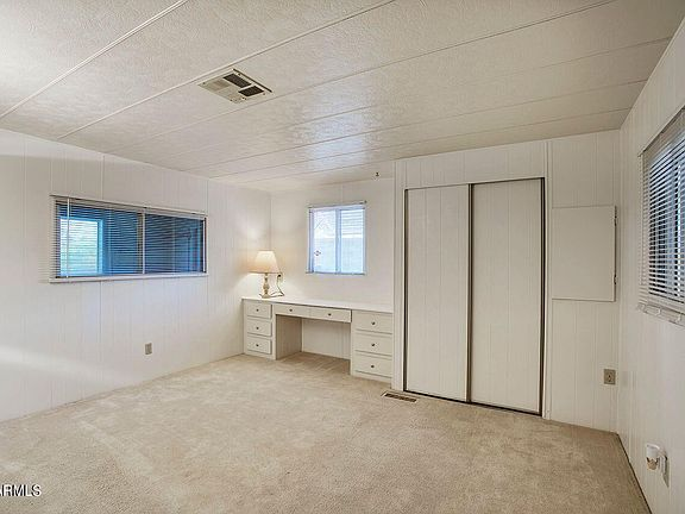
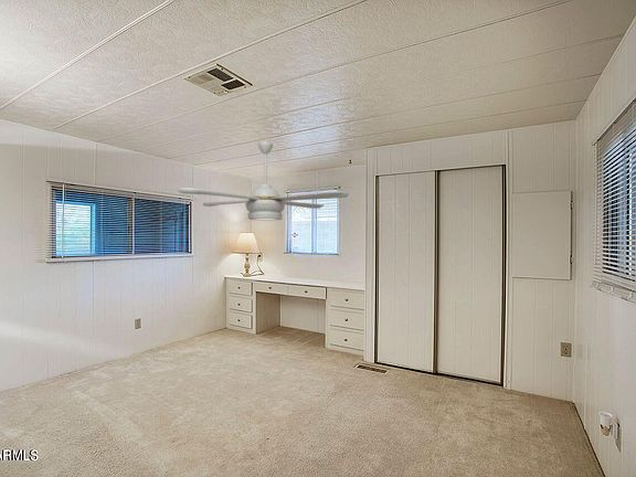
+ ceiling fan (265, 181)
